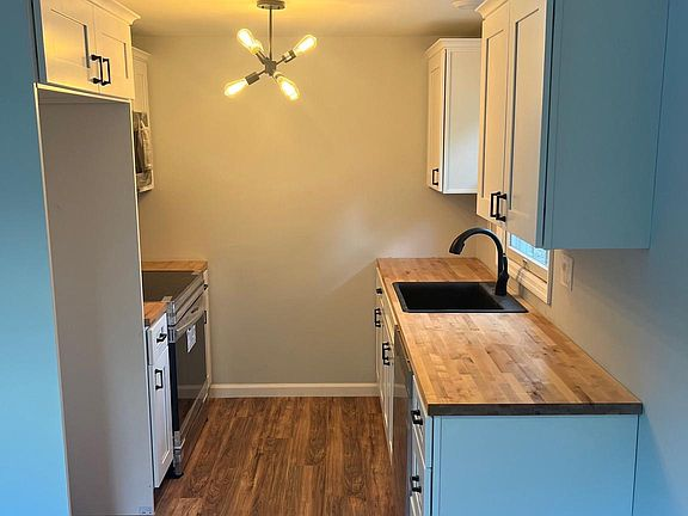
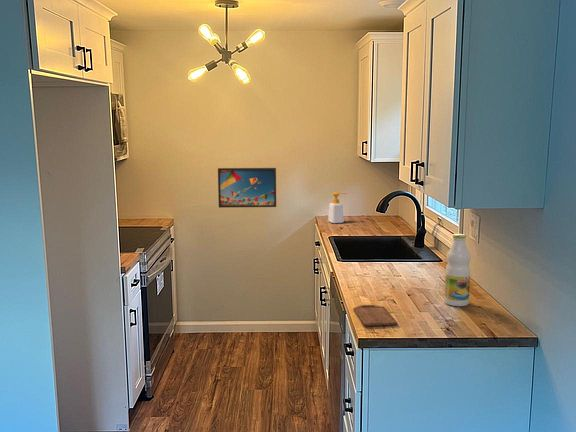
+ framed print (247, 187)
+ cutting board (373, 314)
+ bottle (457, 269)
+ soap bottle (338, 207)
